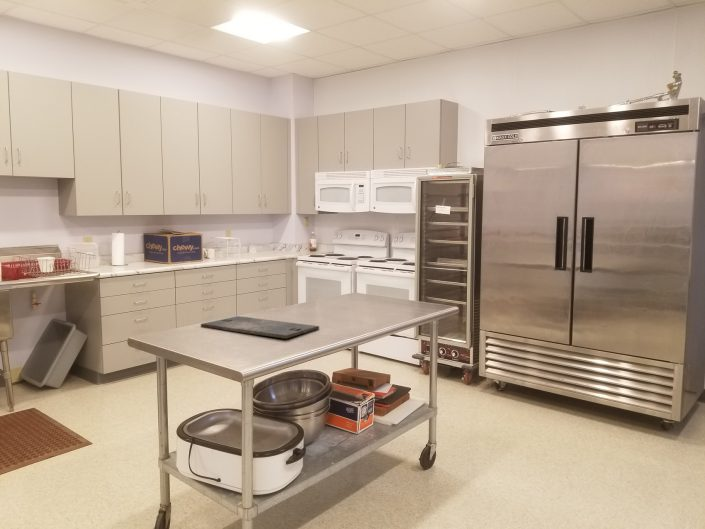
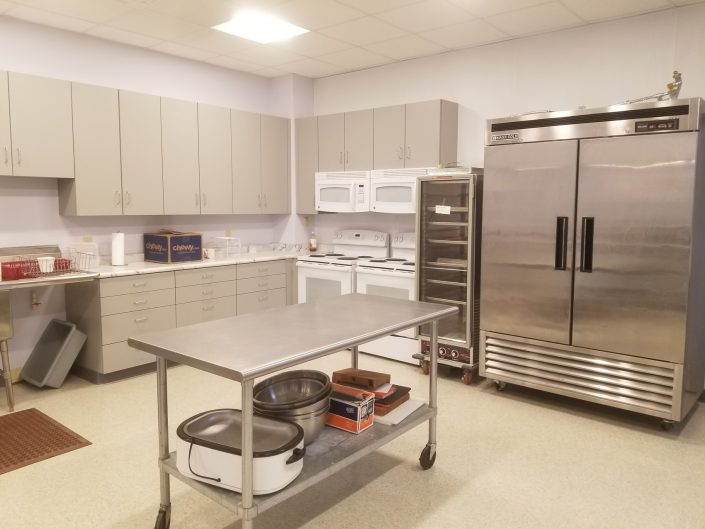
- cutting board (259, 326)
